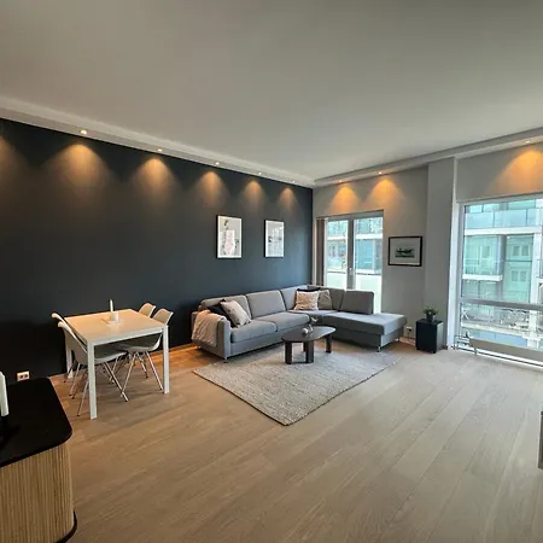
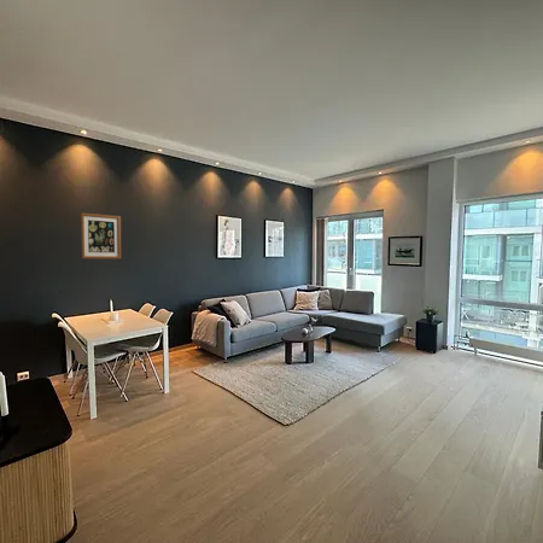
+ wall art (101, 237)
